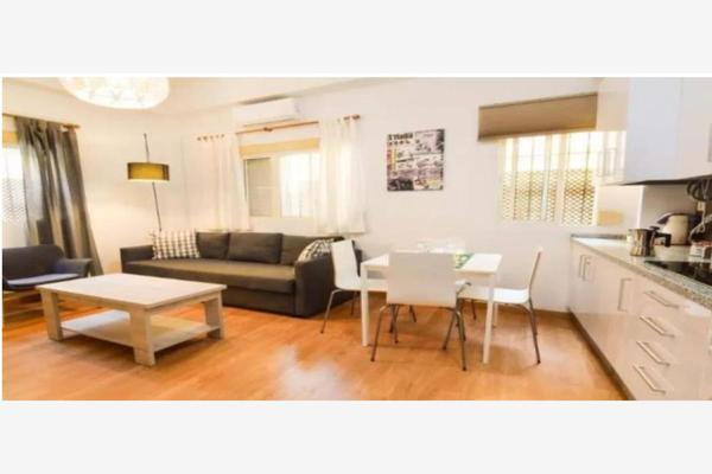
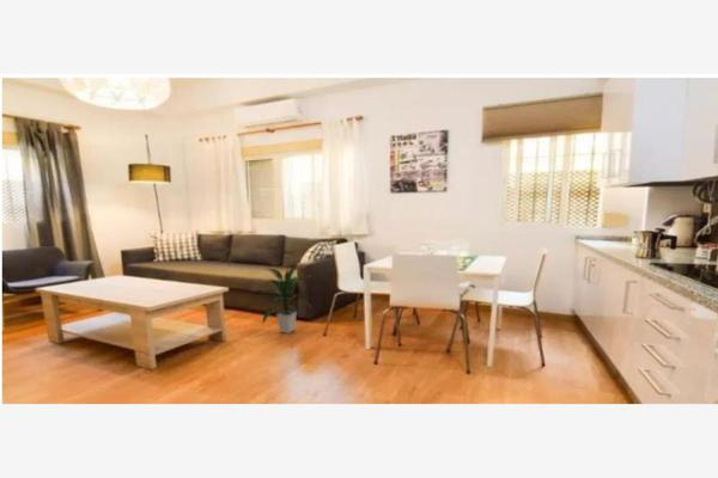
+ indoor plant (282, 296)
